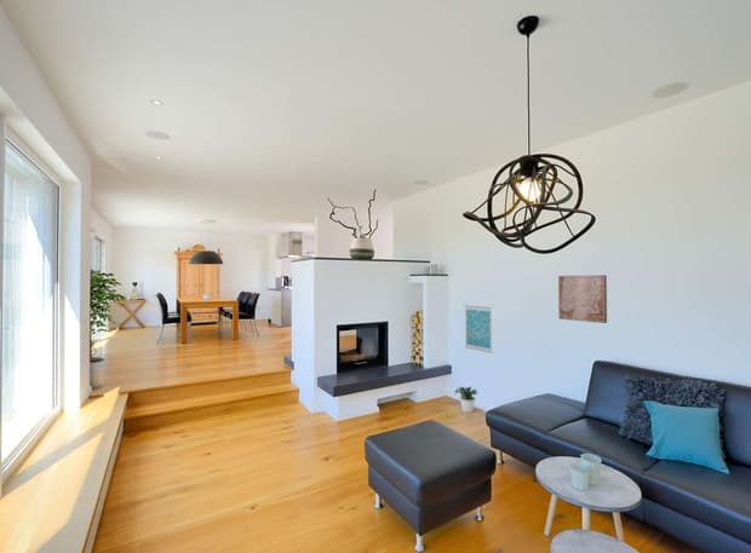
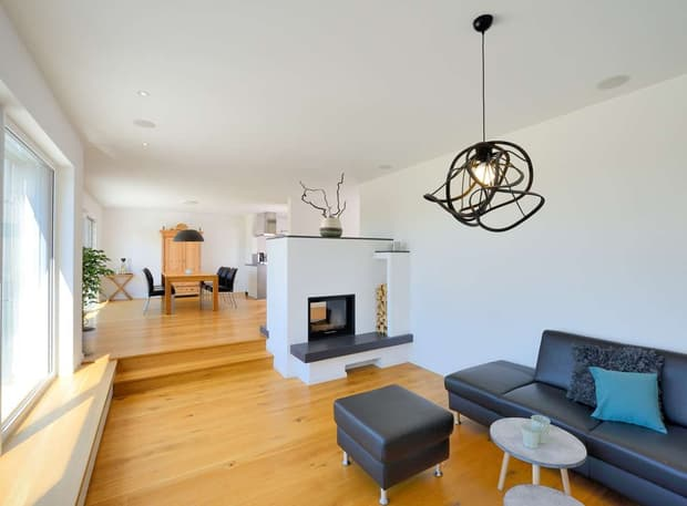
- wall art (581, 298)
- wall art (477, 328)
- potted plant (466, 399)
